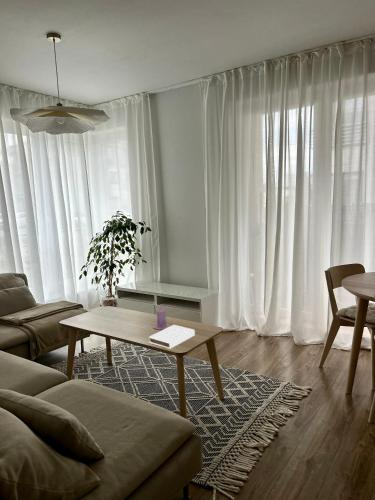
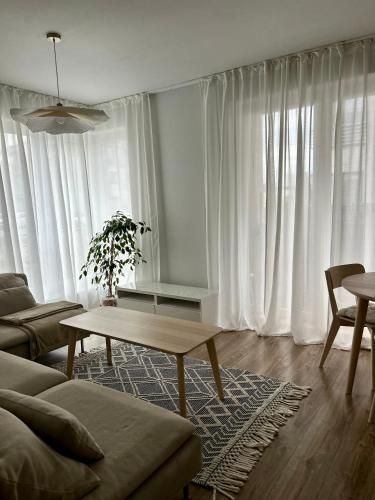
- candle (160, 316)
- book (172, 336)
